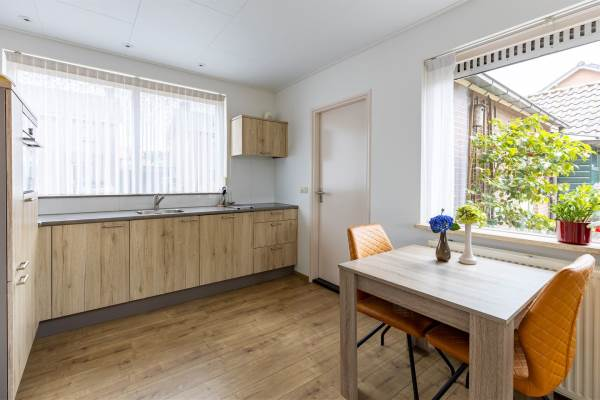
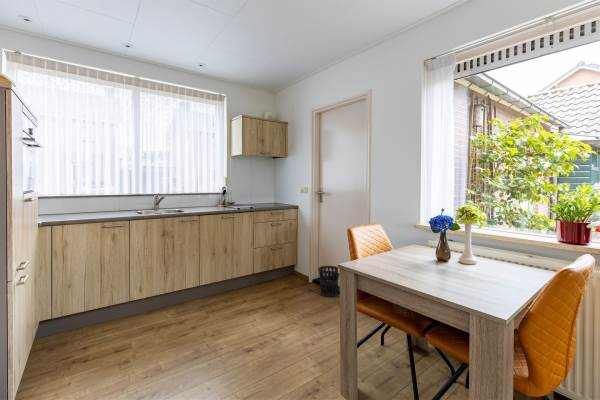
+ wastebasket (329, 281)
